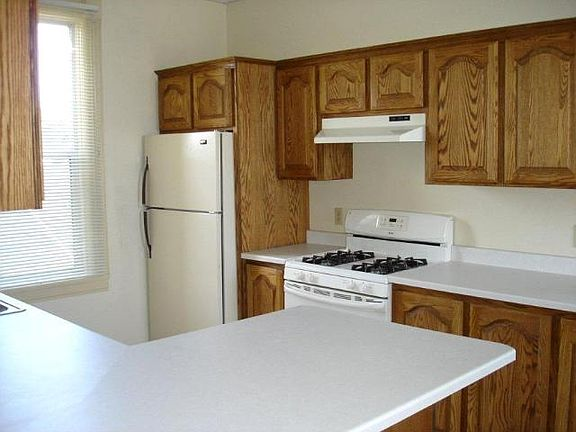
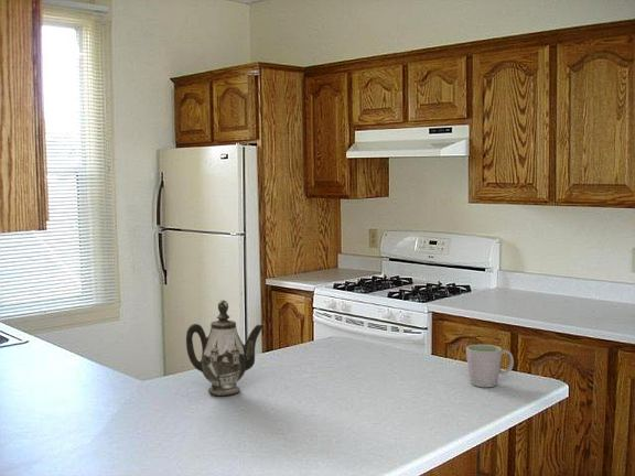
+ mug (489, 365)
+ teapot (225, 346)
